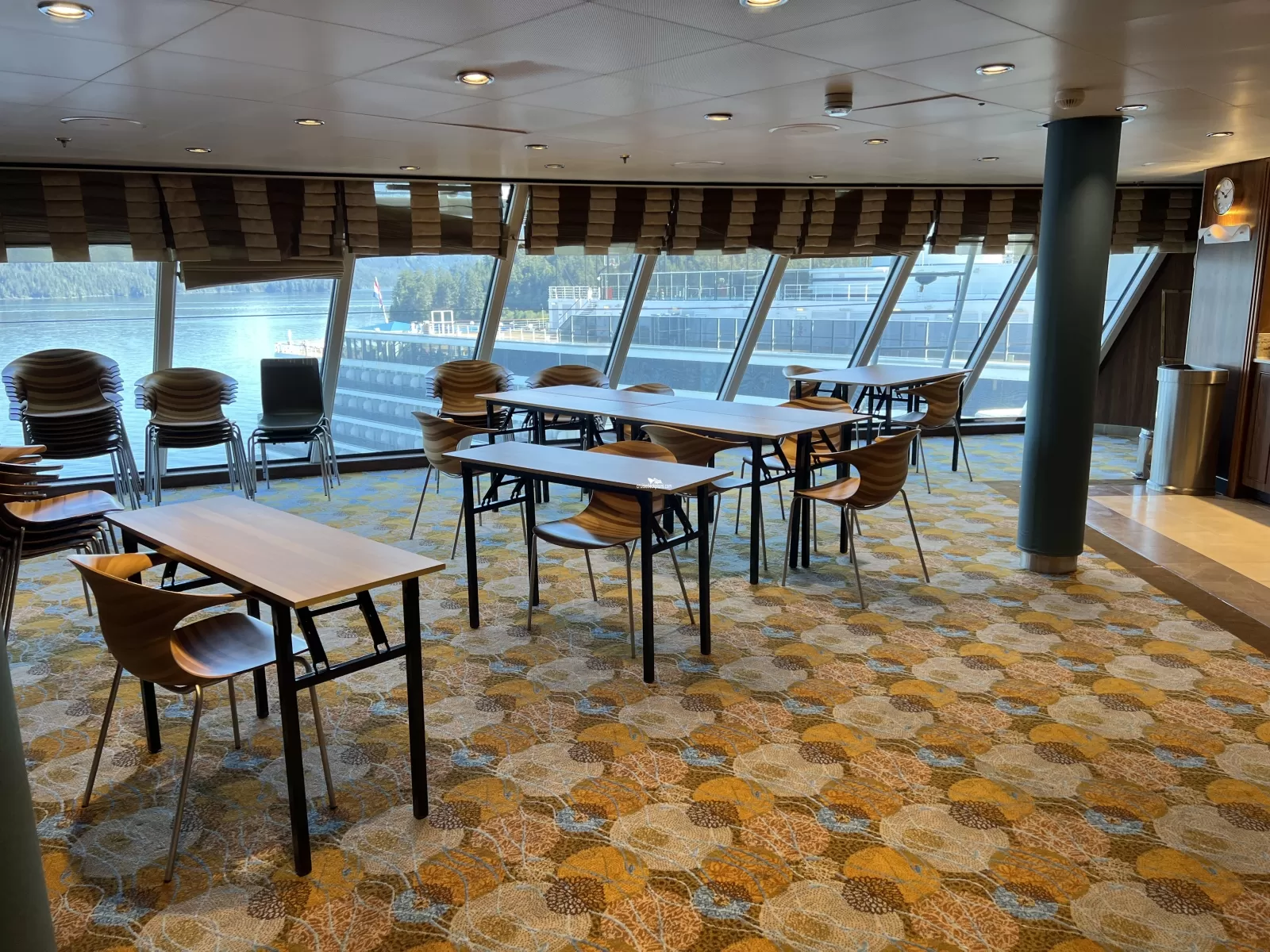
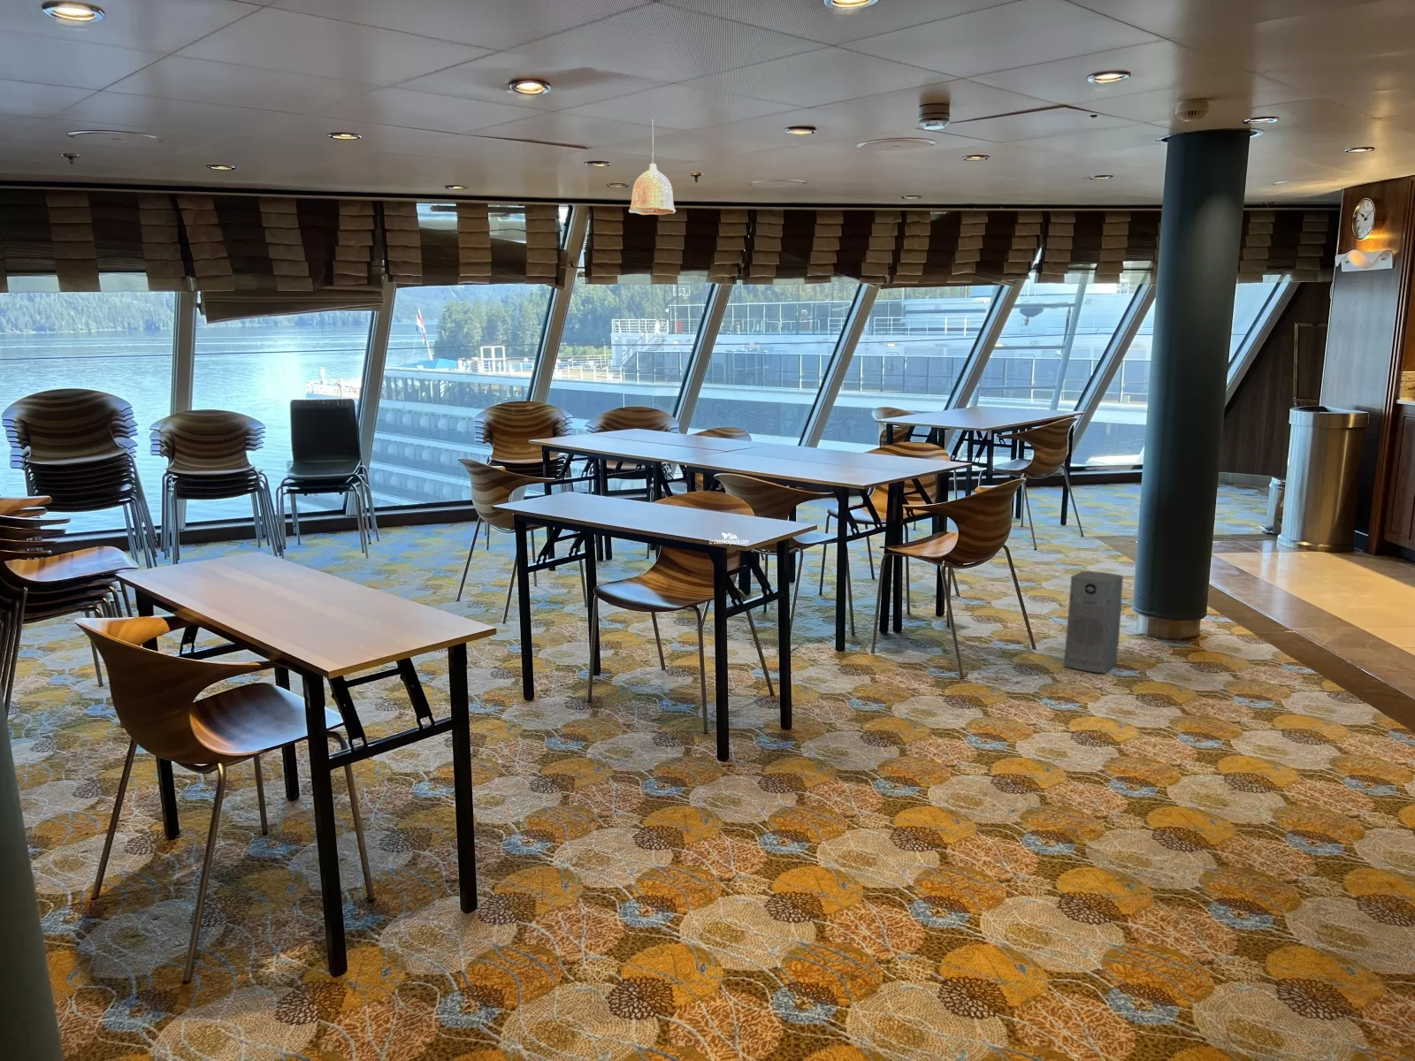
+ air purifier (1094, 620)
+ pendant lamp (652, 165)
